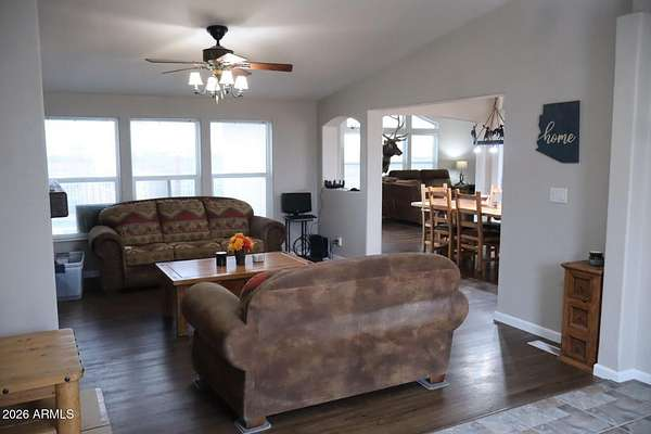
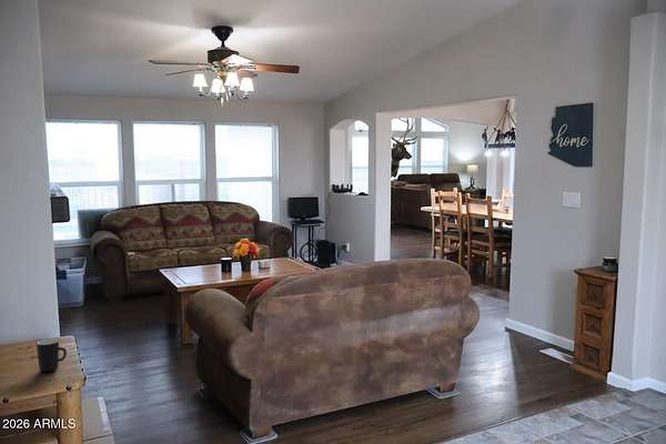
+ mug (51, 355)
